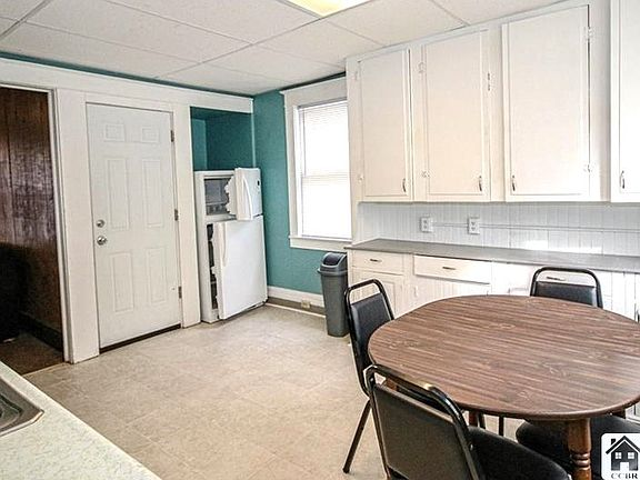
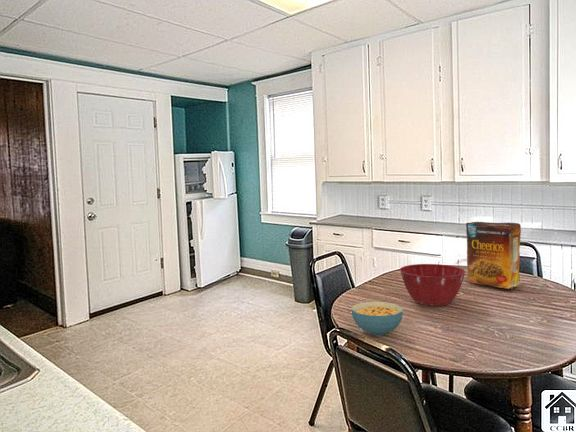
+ mixing bowl (432, 286)
+ cereal box (494, 252)
+ cereal bowl (377, 320)
